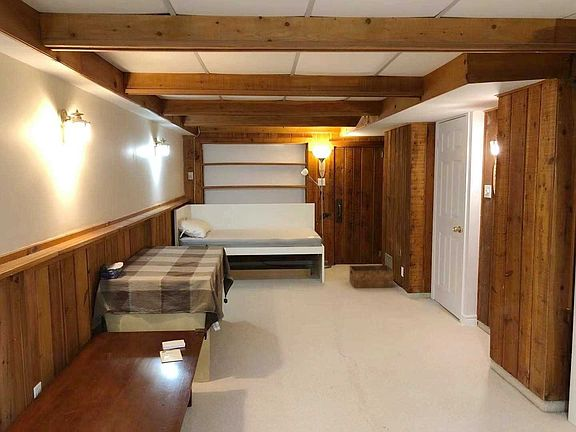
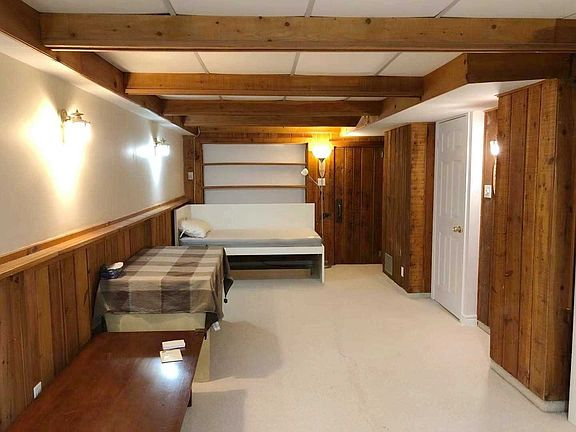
- storage basket (370, 276)
